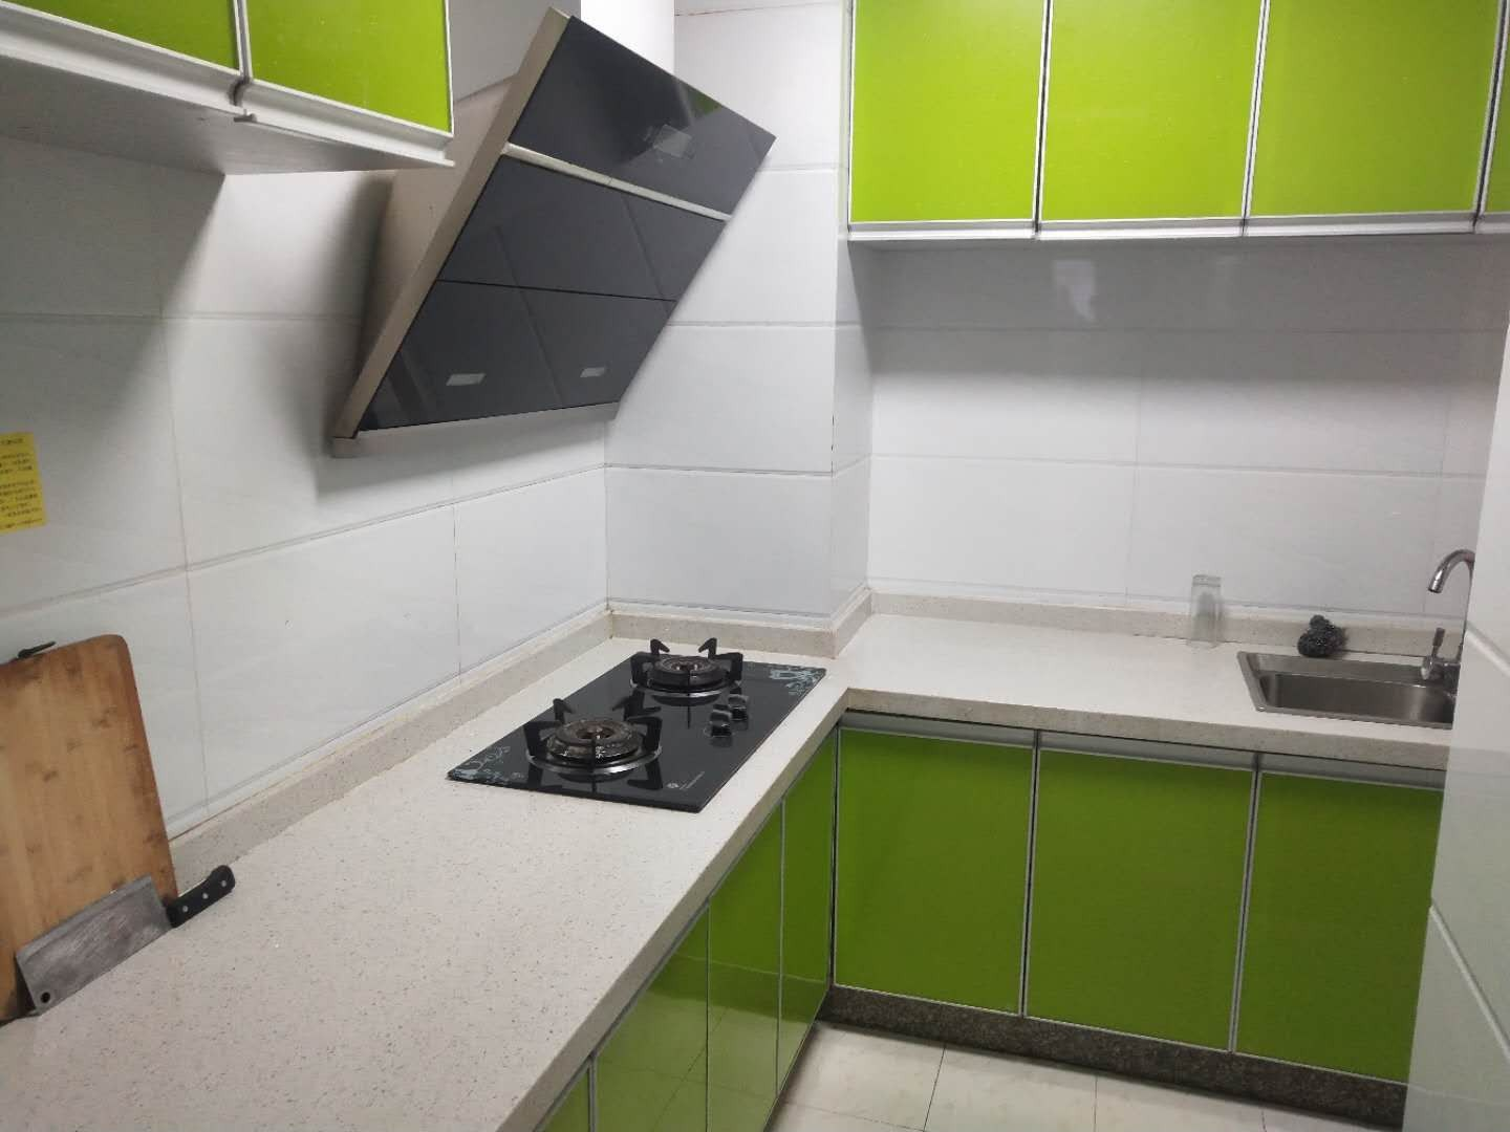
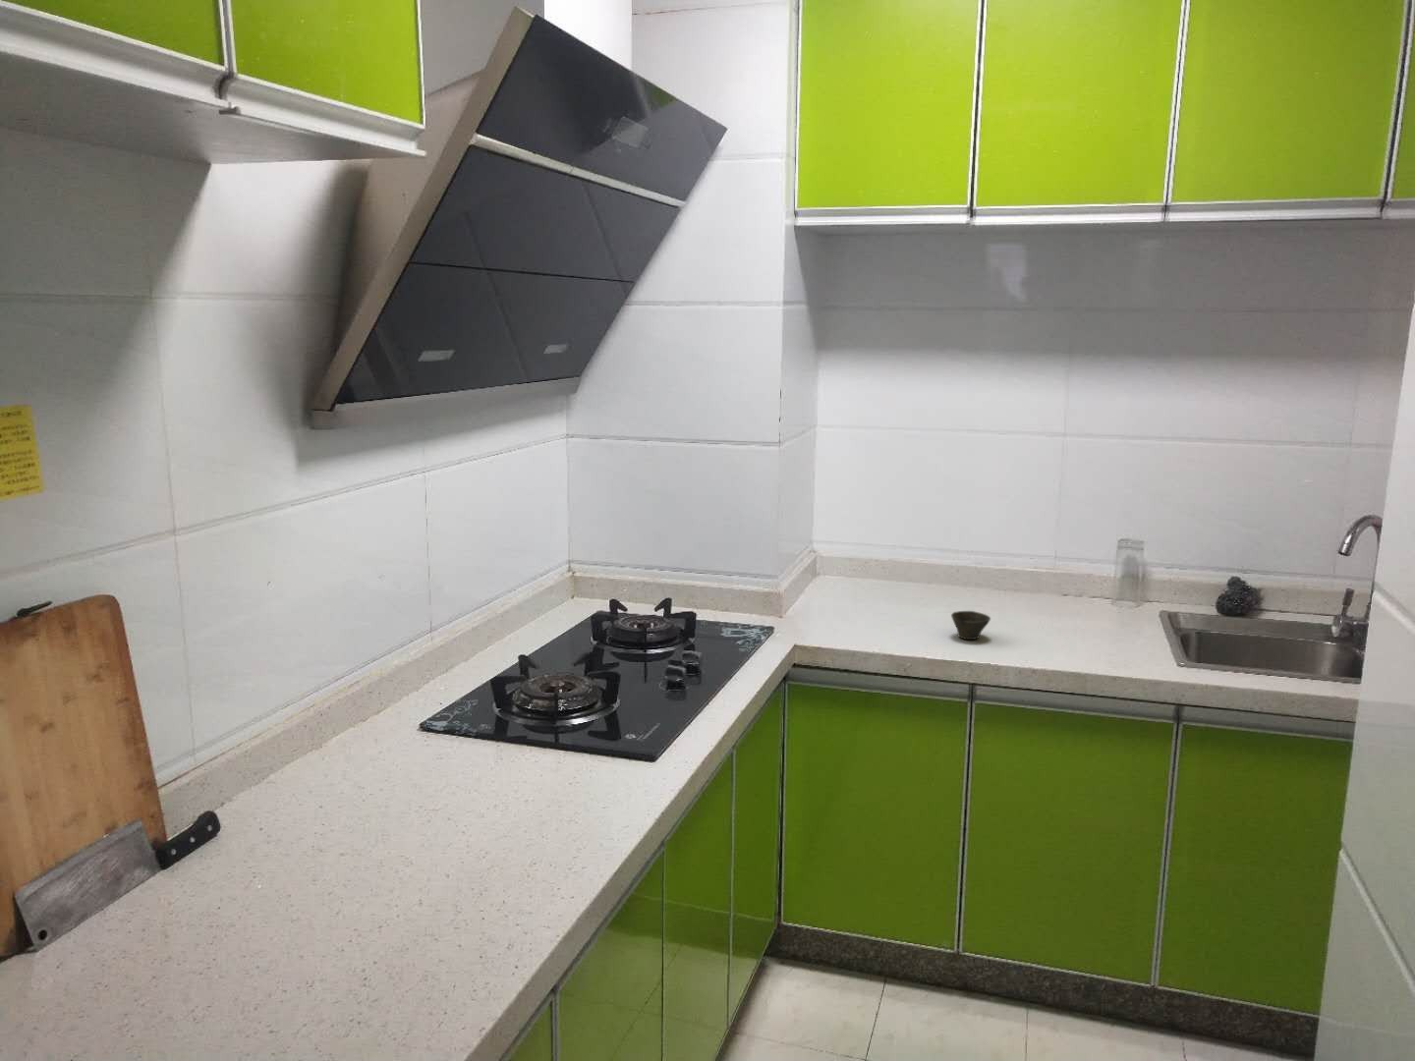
+ cup (970, 625)
